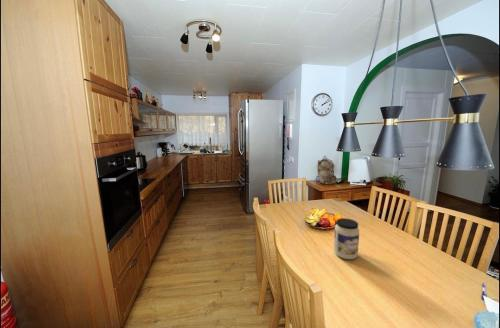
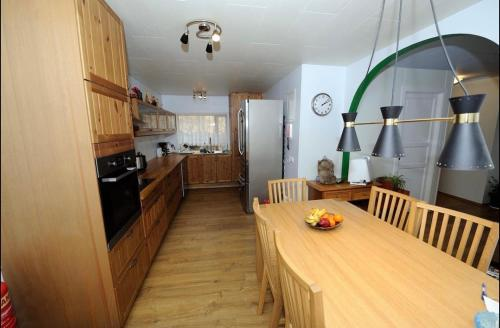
- jar (346, 238)
